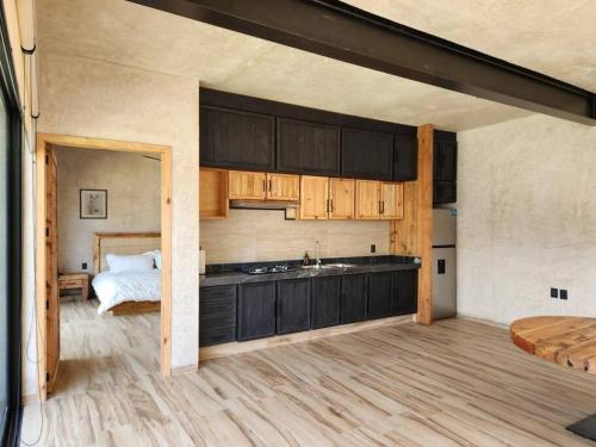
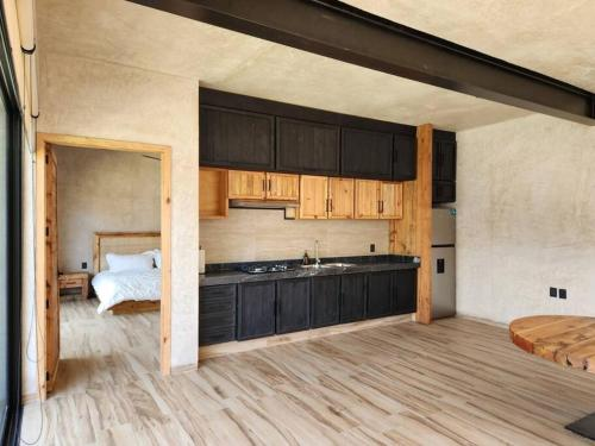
- wall art (93, 204)
